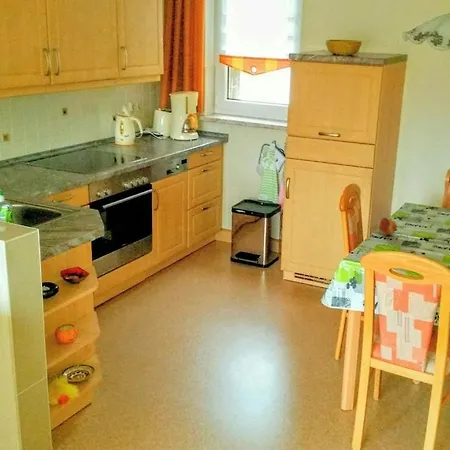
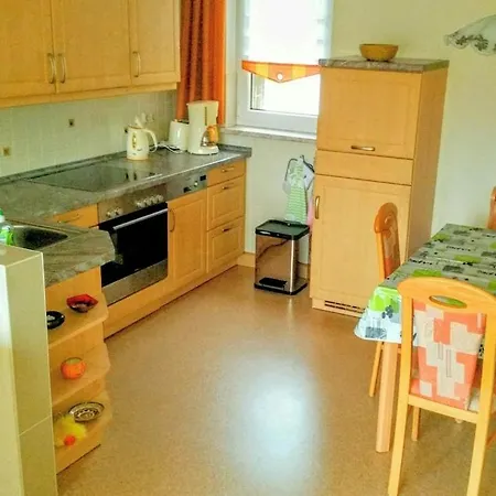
- fruit (387, 226)
